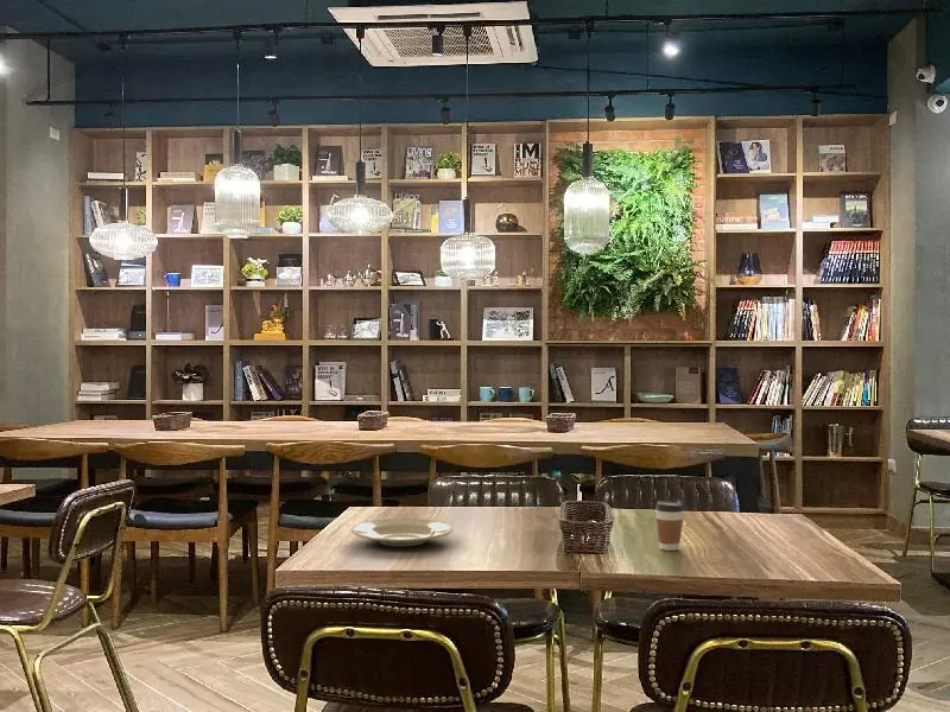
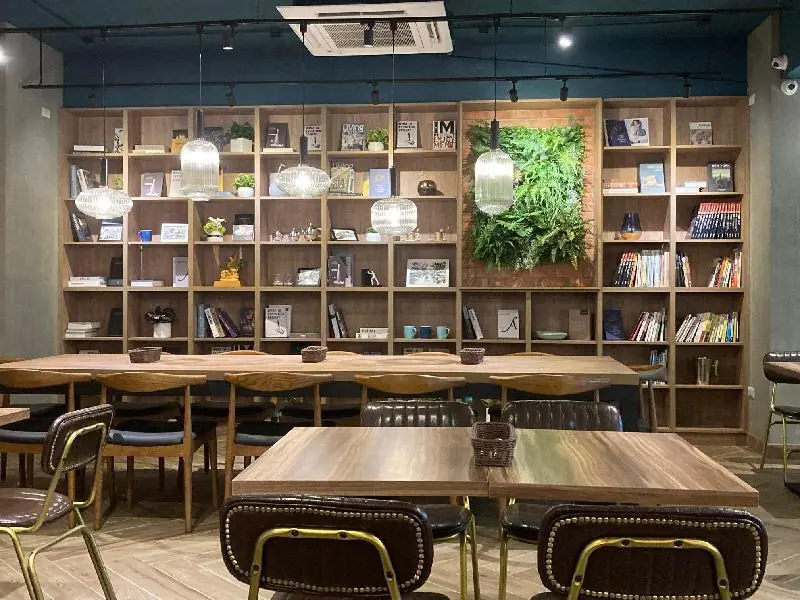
- plate (401, 534)
- coffee cup (669, 526)
